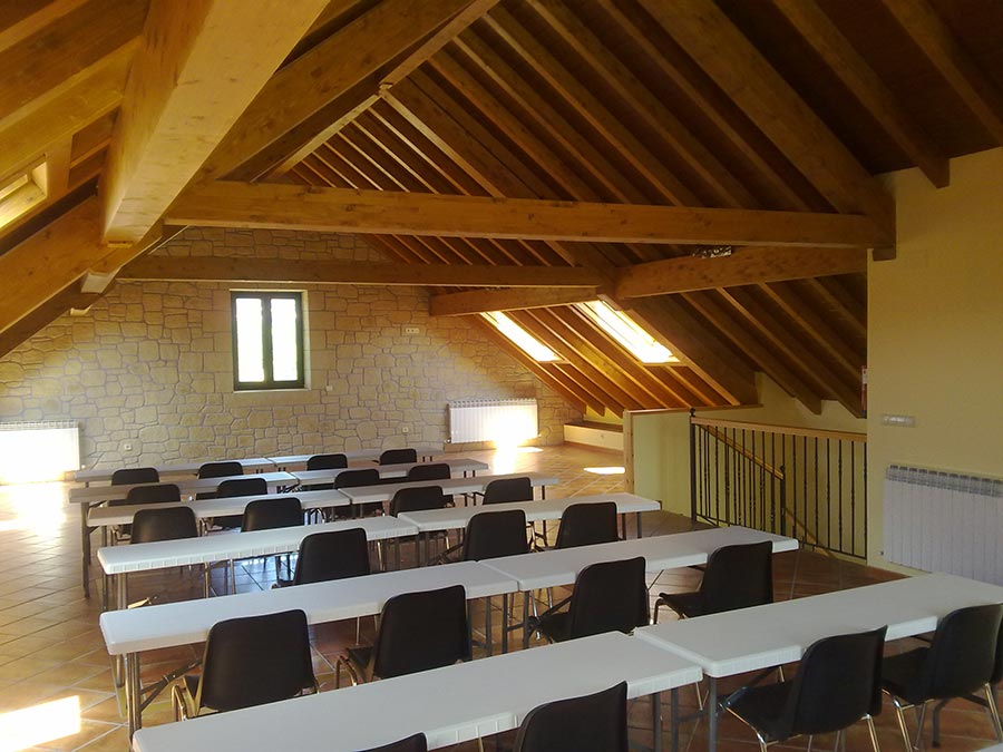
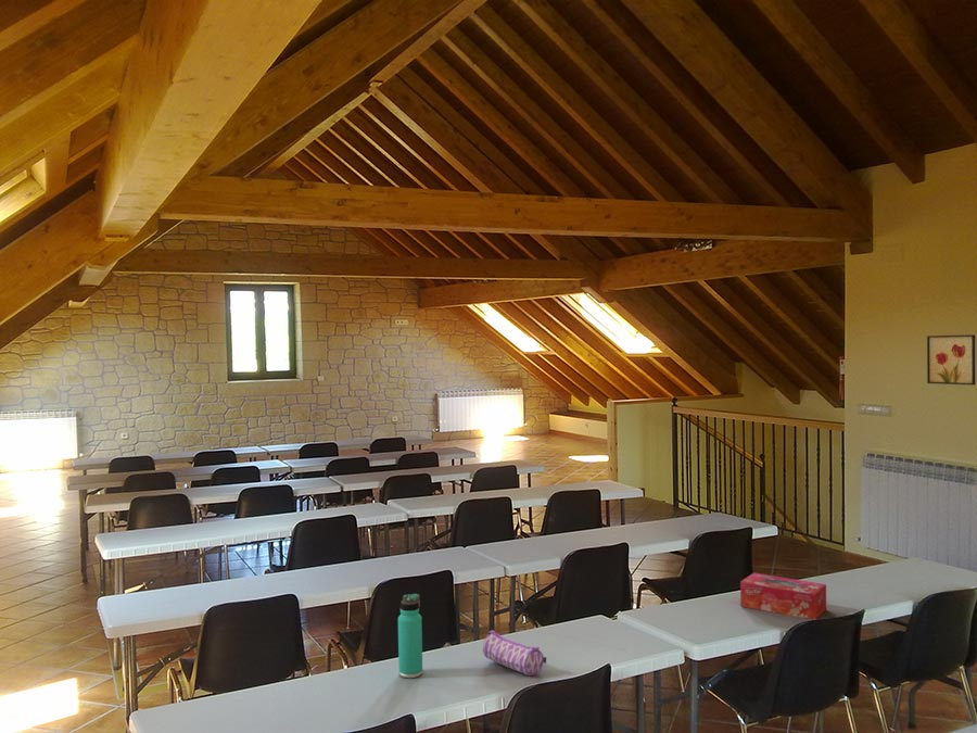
+ pencil case (512, 653)
+ wall art (951, 359)
+ tissue box (783, 595)
+ thermos bottle (409, 634)
